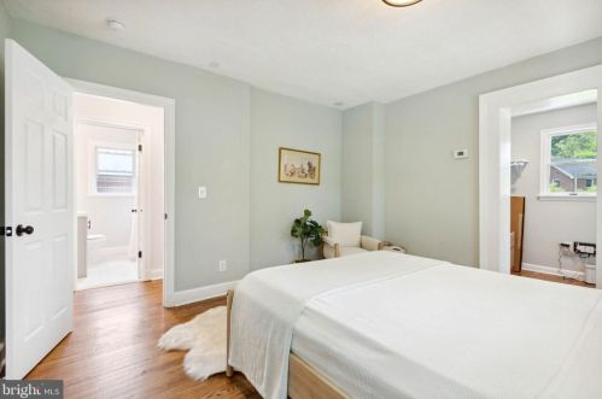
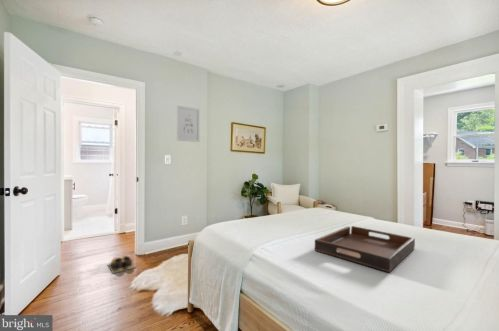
+ wall art (188, 124)
+ serving tray (365, 244)
+ shoes (121, 261)
